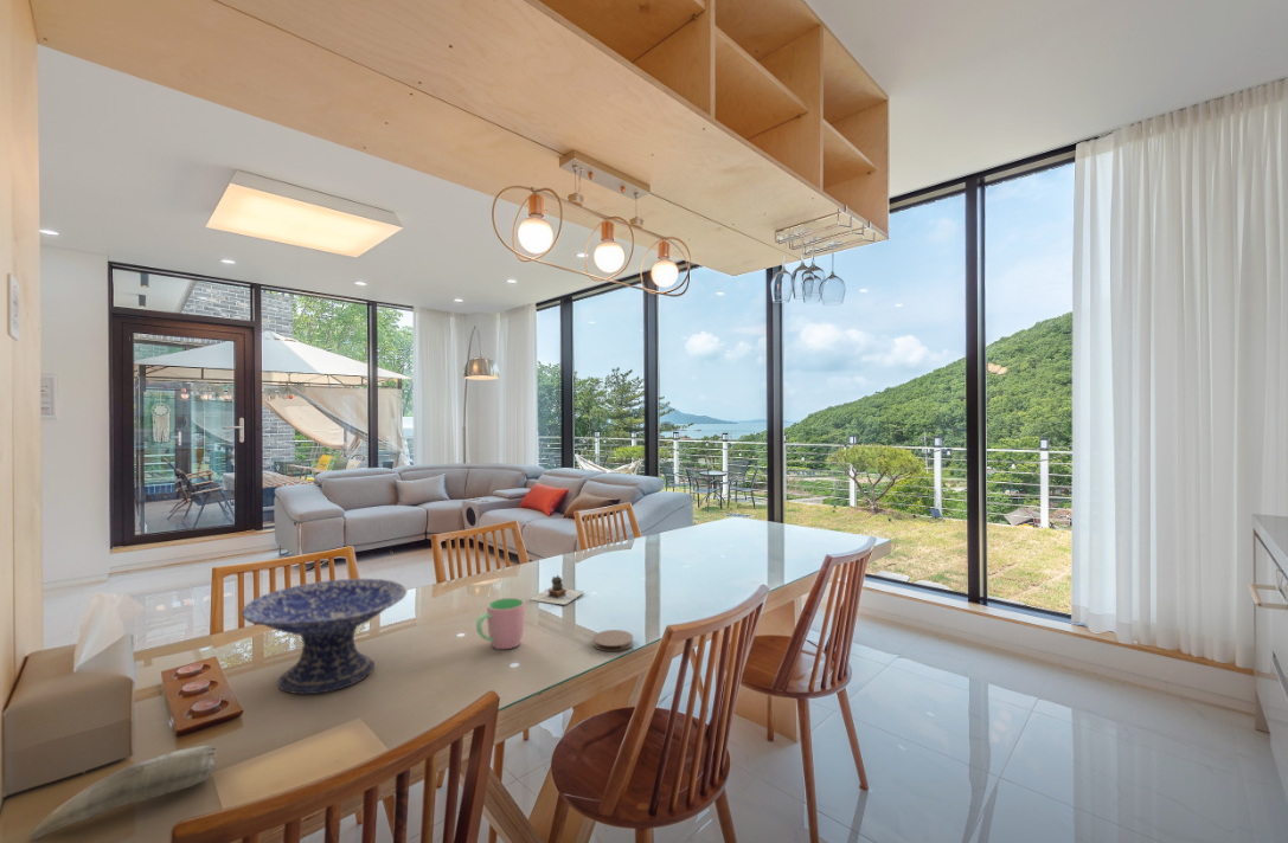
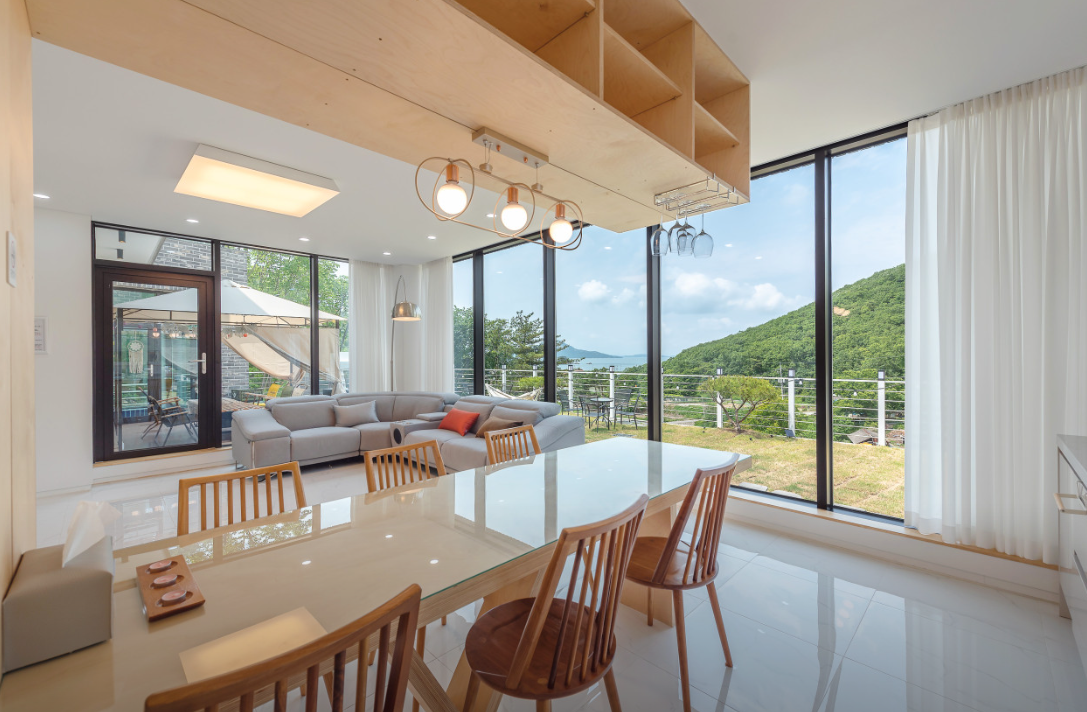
- coaster (613, 639)
- teapot (557, 585)
- decorative bowl (329, 635)
- cup (500, 625)
- animal claw (134, 786)
